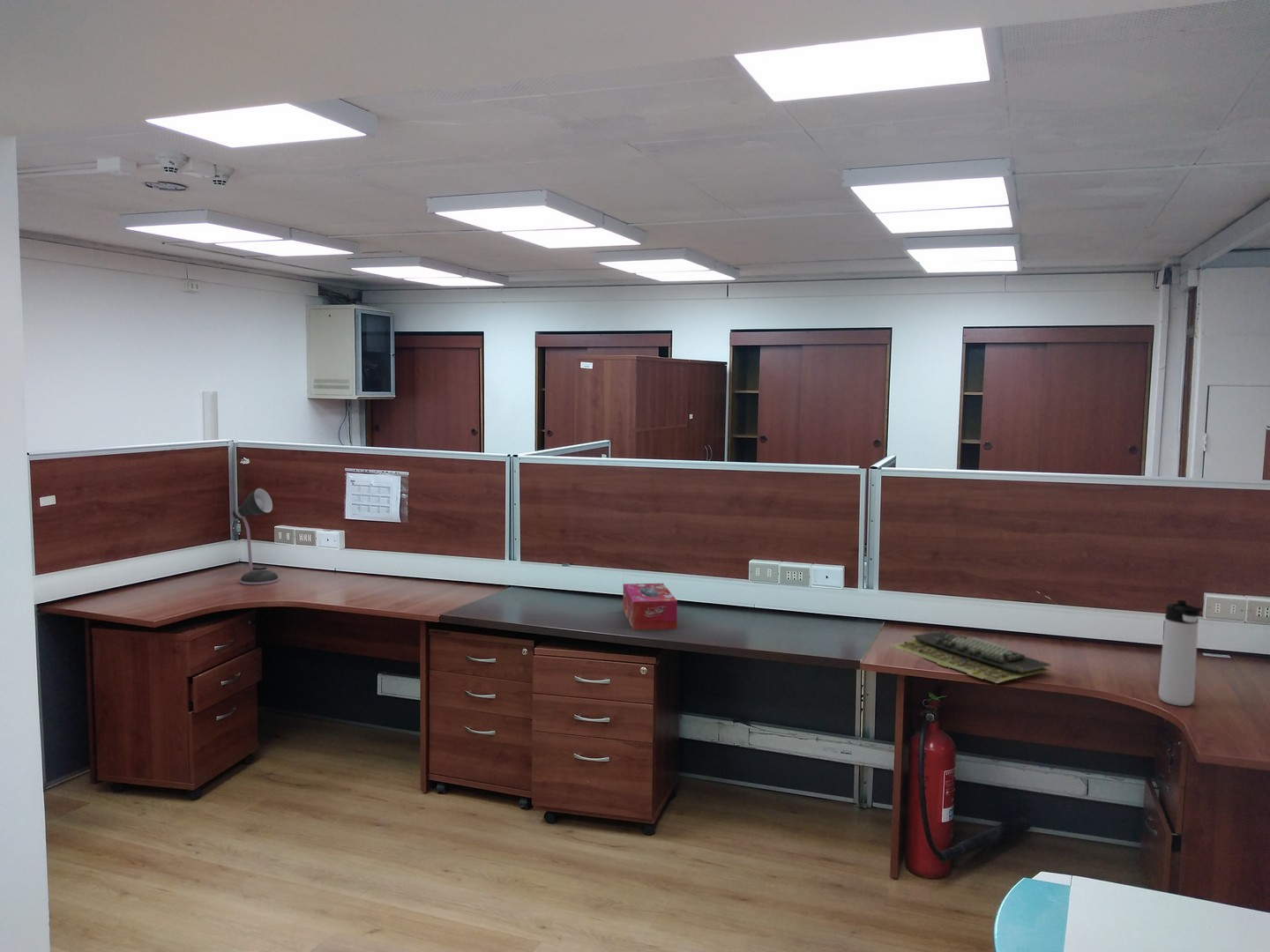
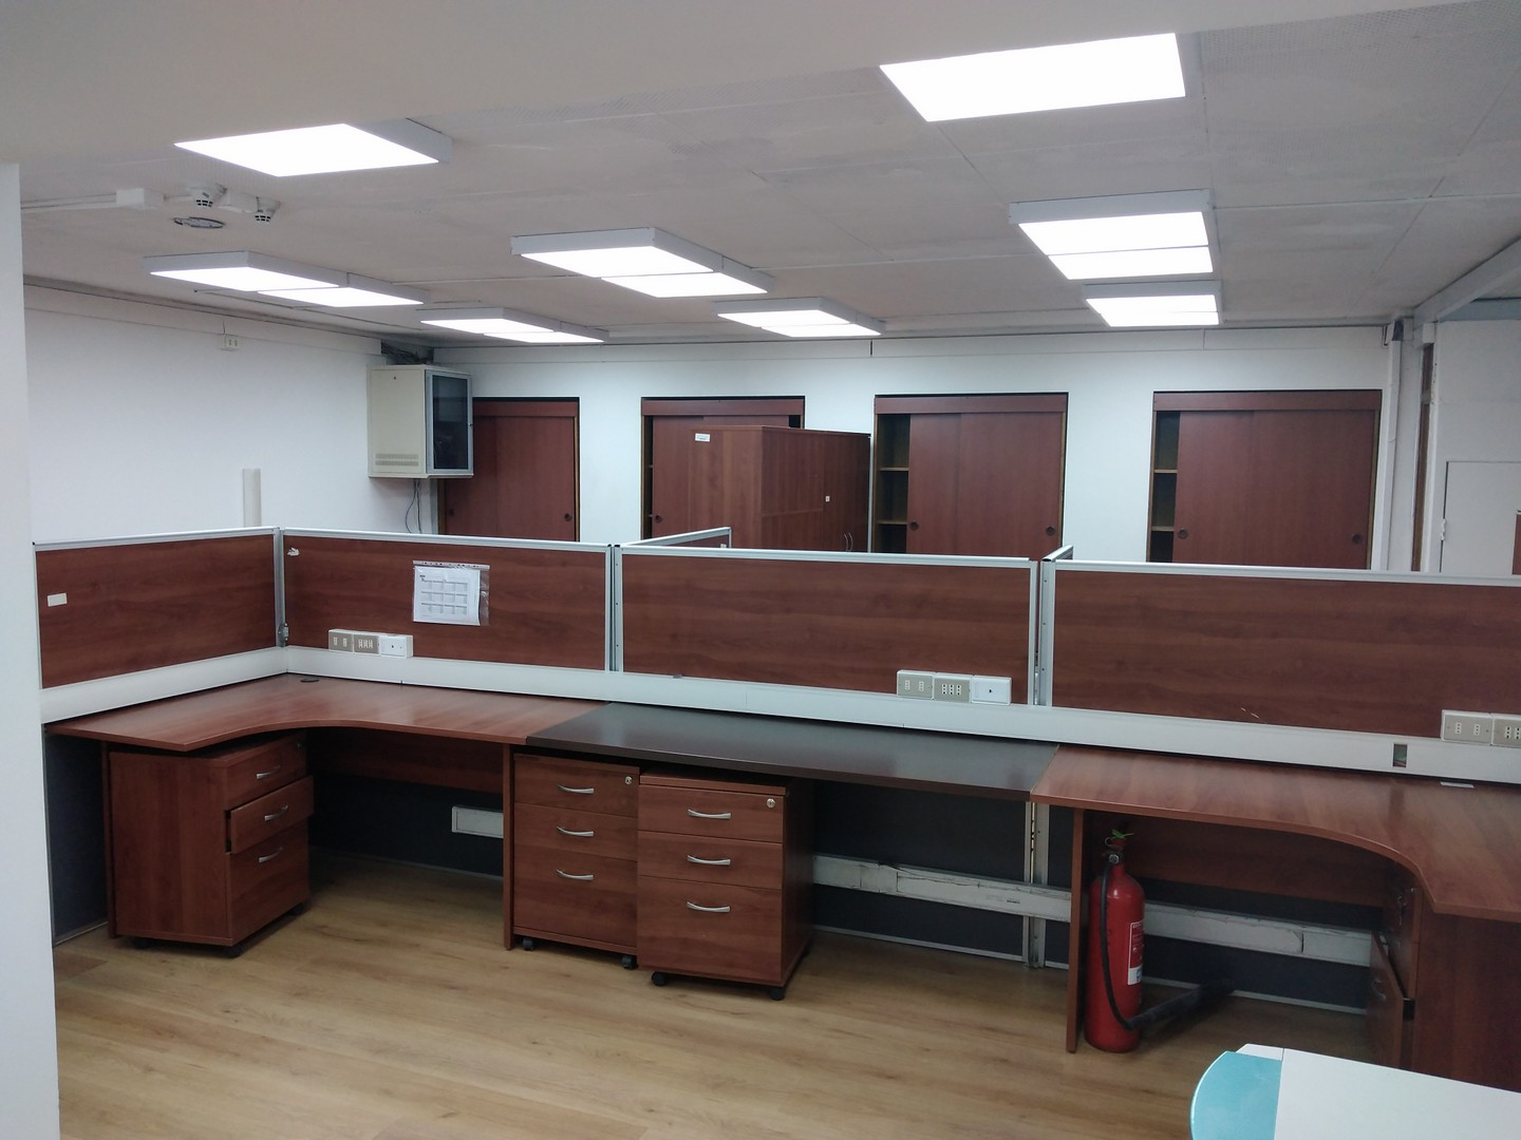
- thermos bottle (1182, 653)
- desk lamp (250, 534)
- tissue box (648, 606)
- computer keyboard (966, 652)
